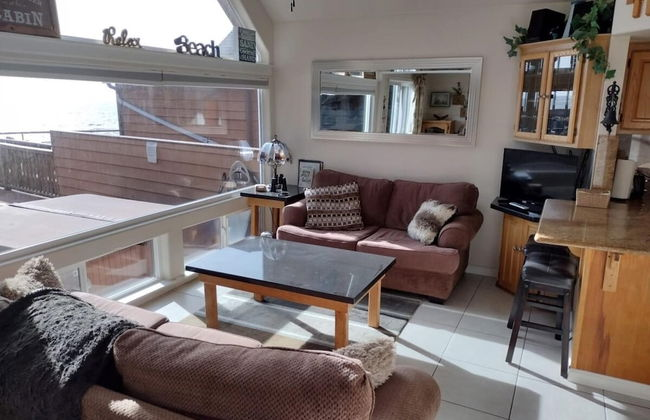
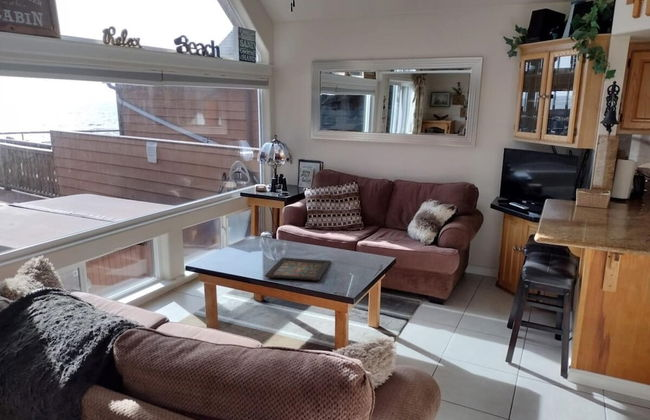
+ icon panel (299, 268)
